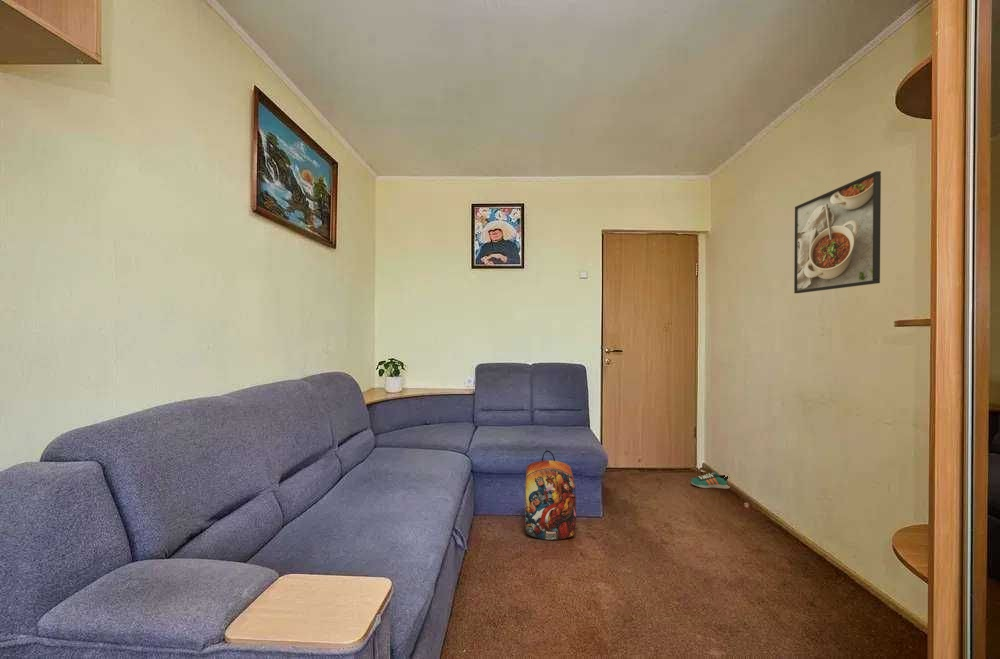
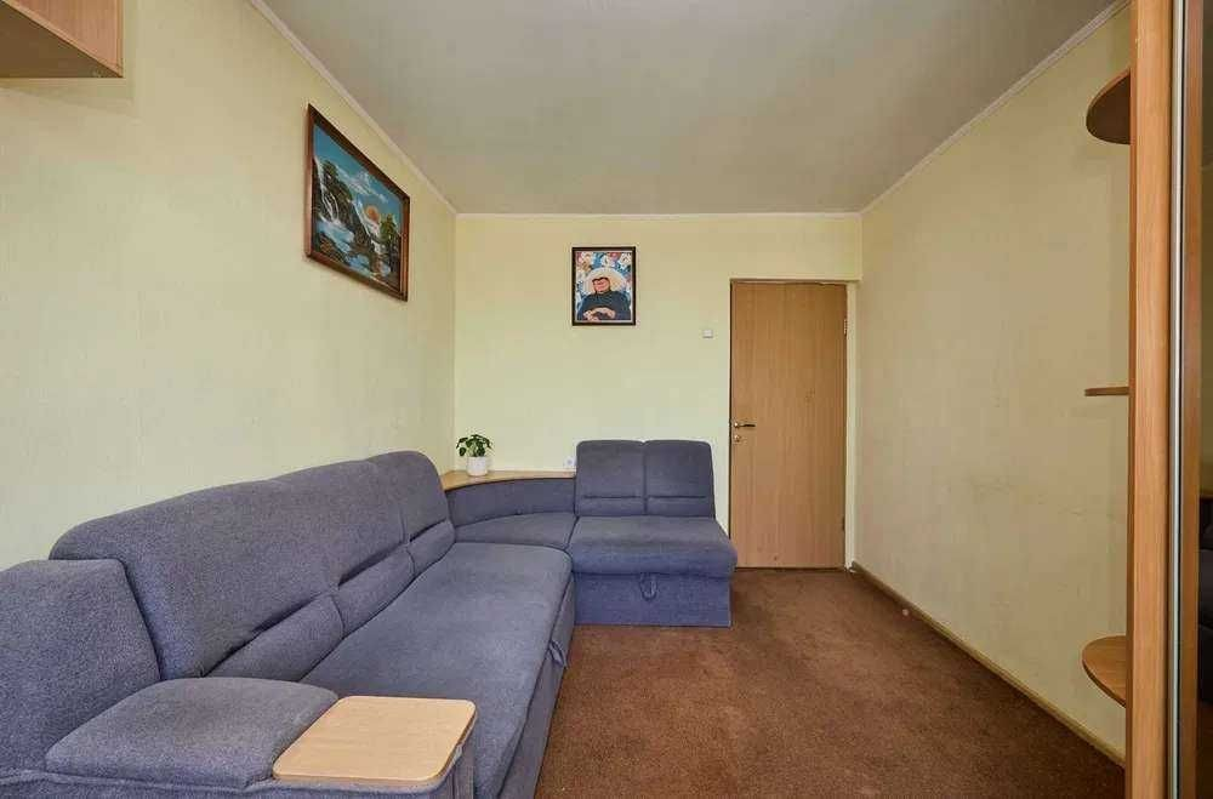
- sneaker (710, 478)
- backpack (549, 494)
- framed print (831, 240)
